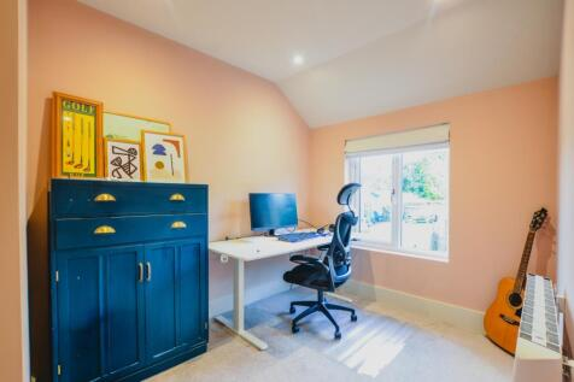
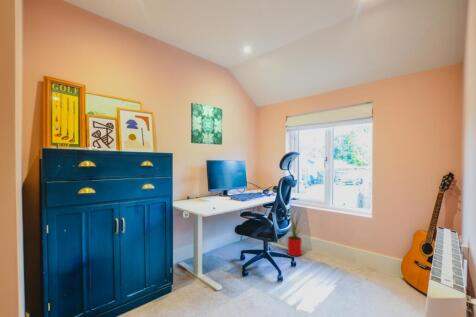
+ wall art (207, 125)
+ house plant (295, 228)
